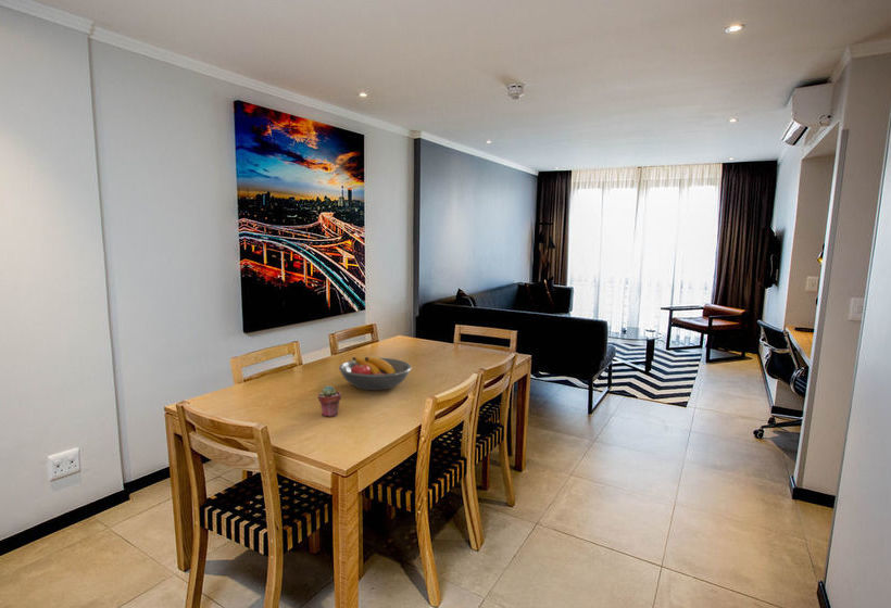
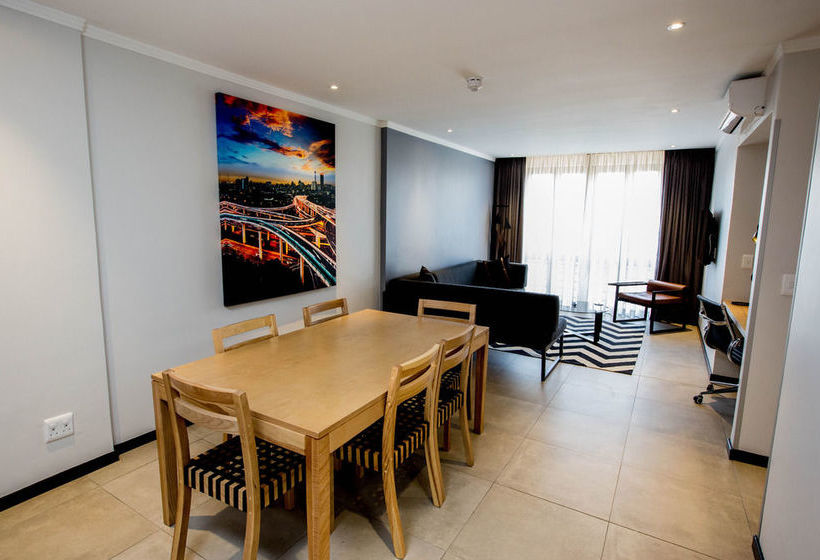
- potted succulent (329, 400)
- fruit bowl (375, 372)
